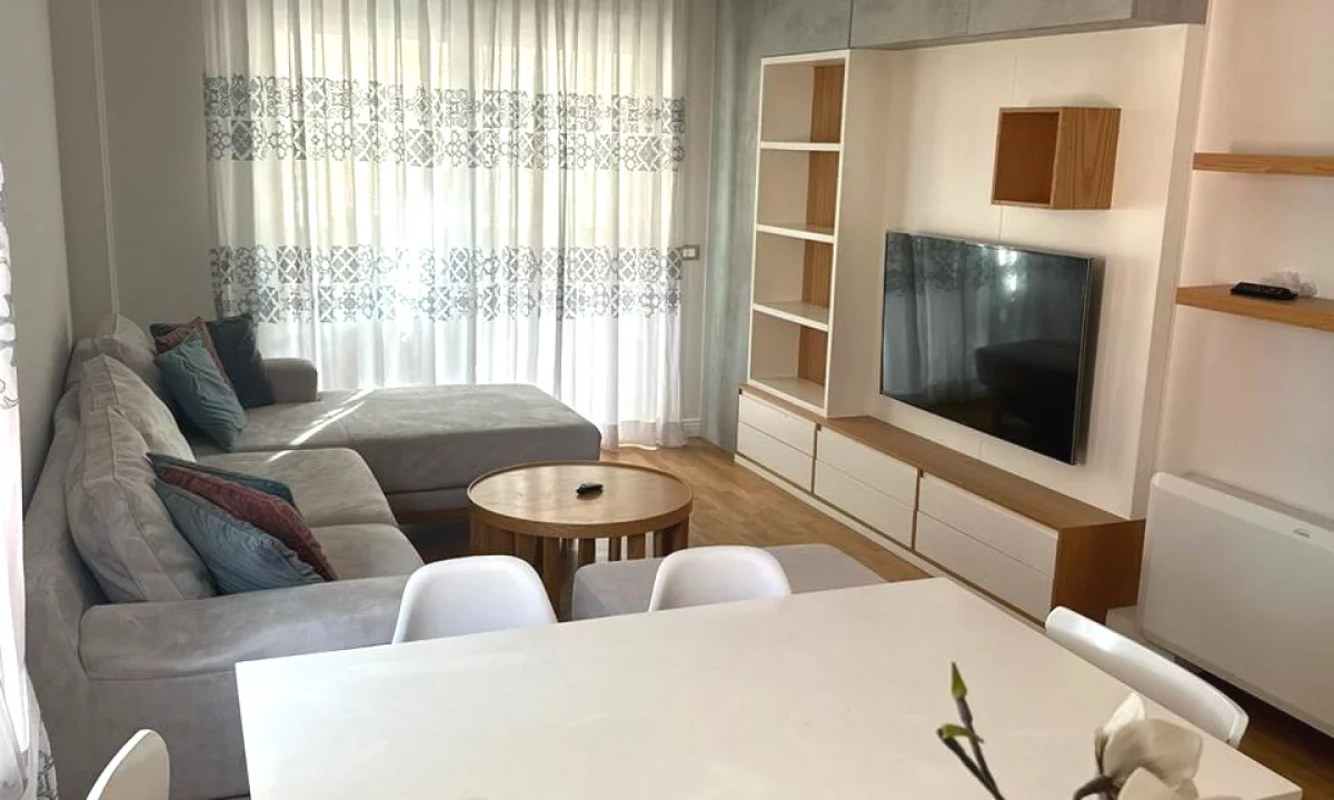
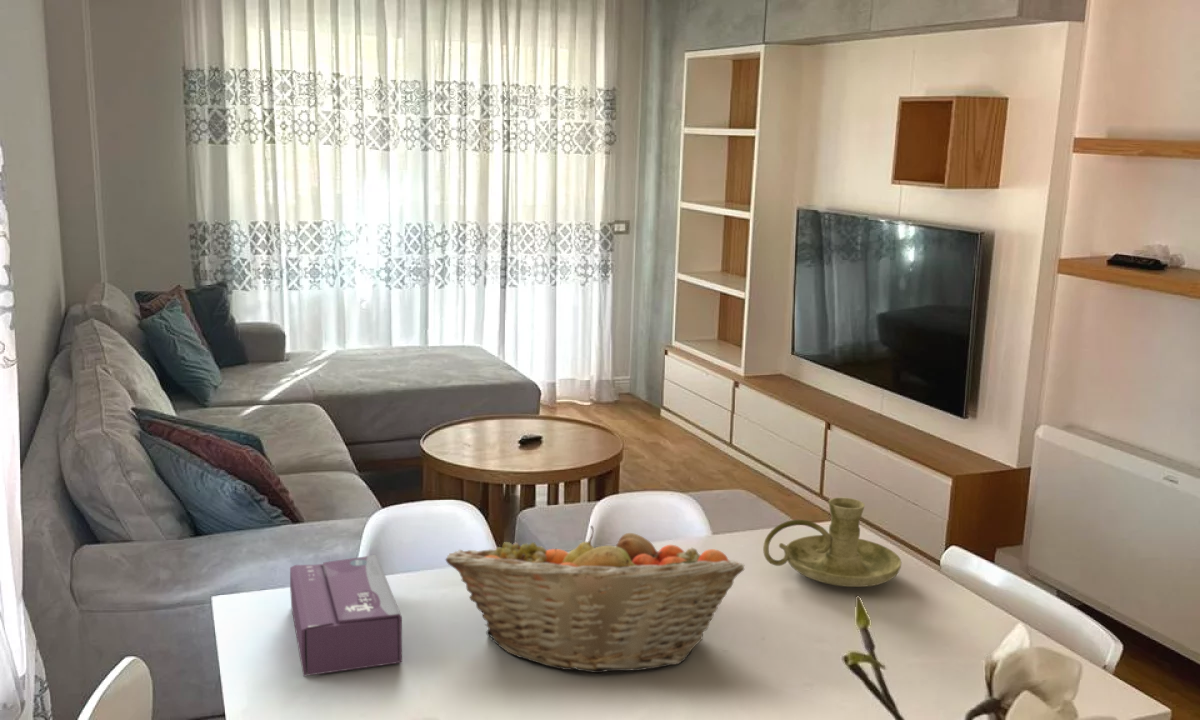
+ candle holder (831, 539)
+ tissue box (343, 610)
+ fruit basket (594, 583)
